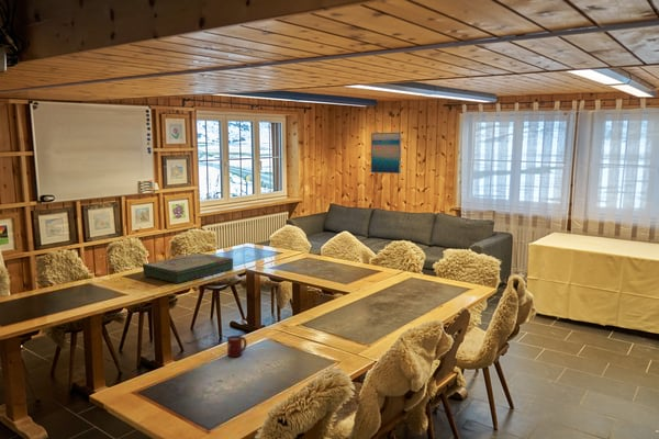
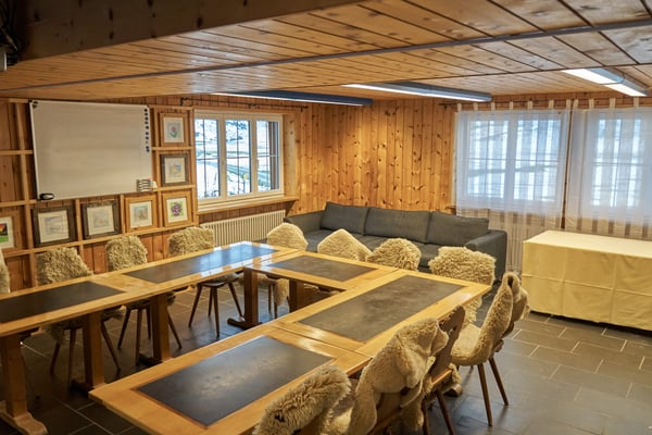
- wall art (386, 153)
- cup (237, 345)
- board game (189, 267)
